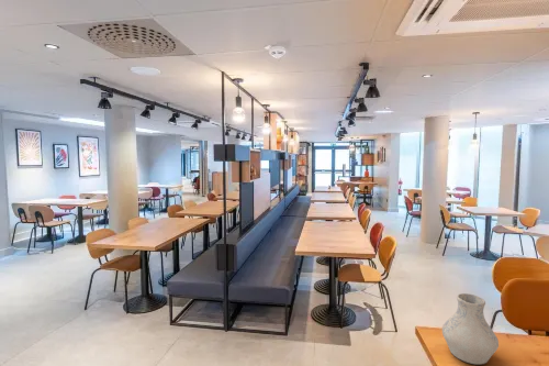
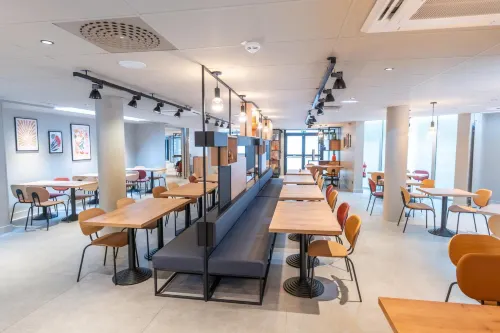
- vase (469, 326)
